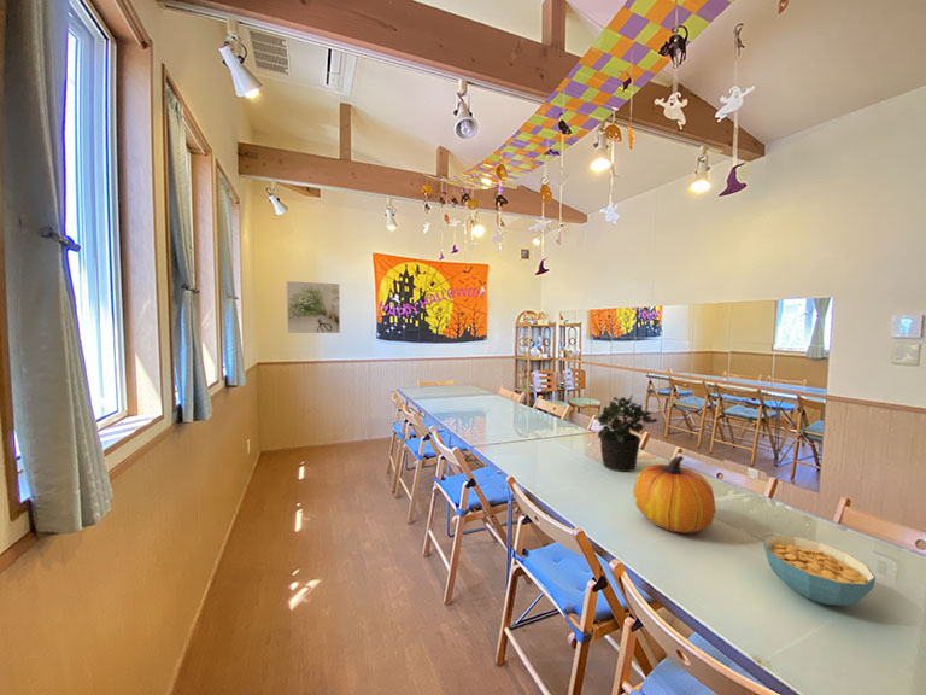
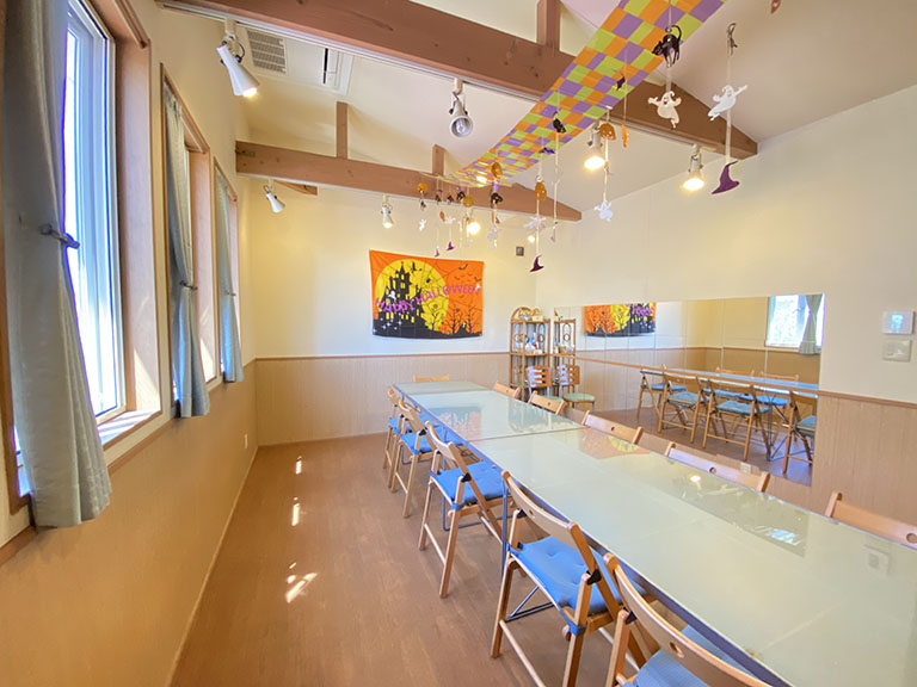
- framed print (313, 308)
- cereal bowl (814, 576)
- pumpkin (673, 487)
- potted plant (623, 431)
